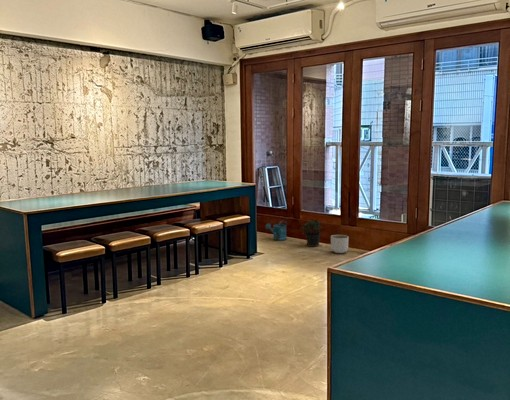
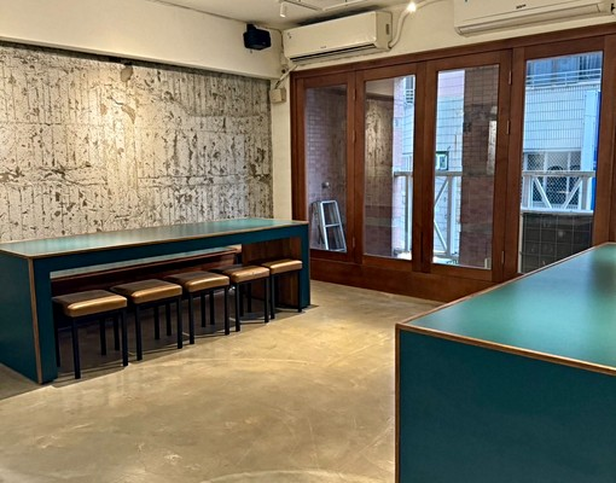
- planter (339, 244)
- watering can (276, 230)
- potted plant (313, 232)
